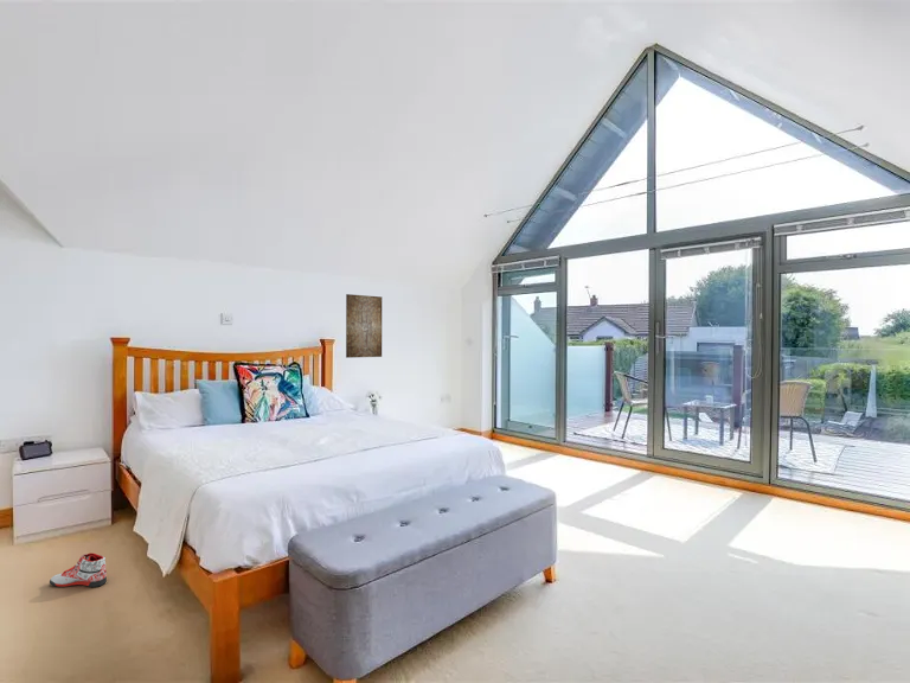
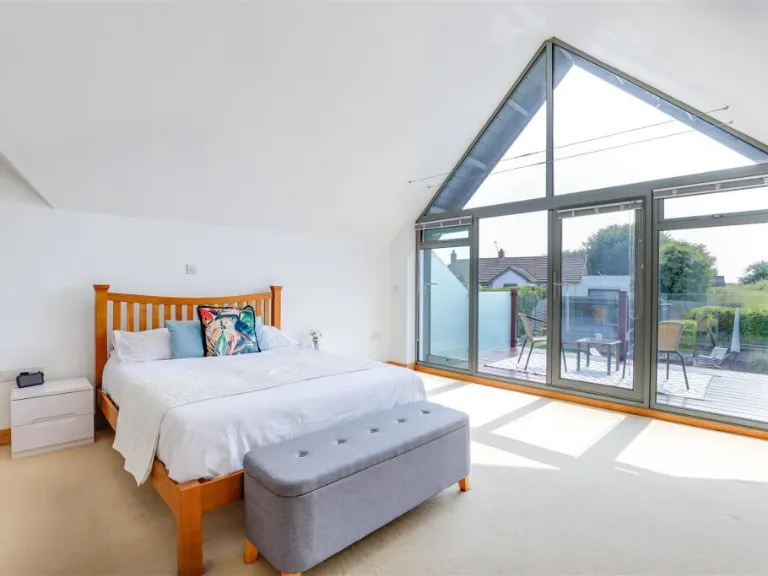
- sneaker (78, 568)
- wall art (364, 326)
